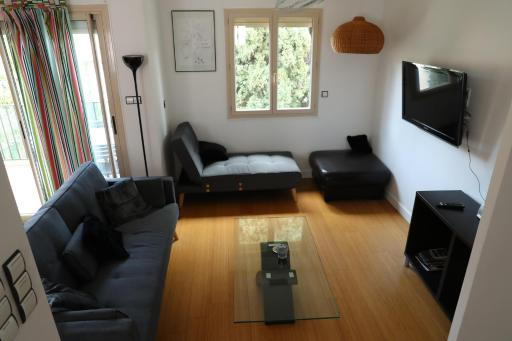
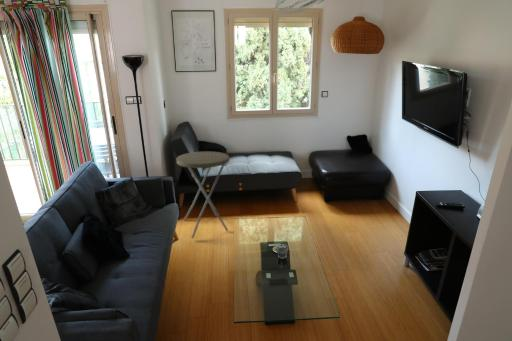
+ side table (204, 192)
